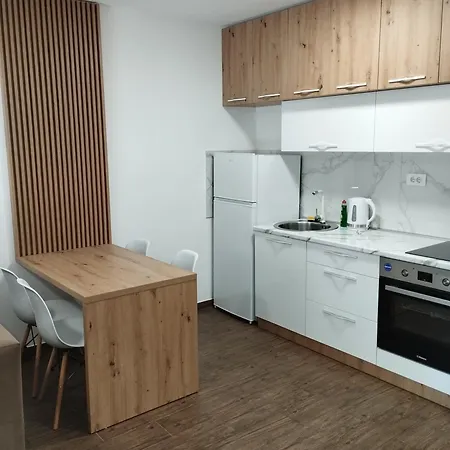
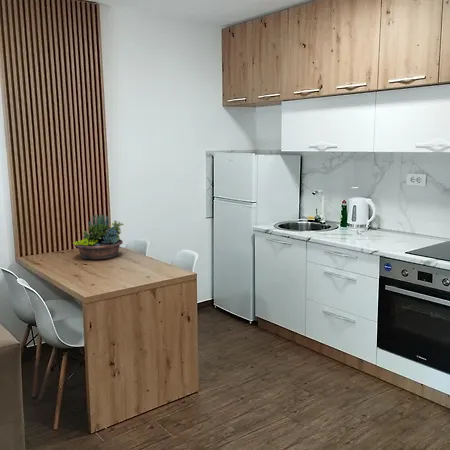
+ succulent planter (98, 235)
